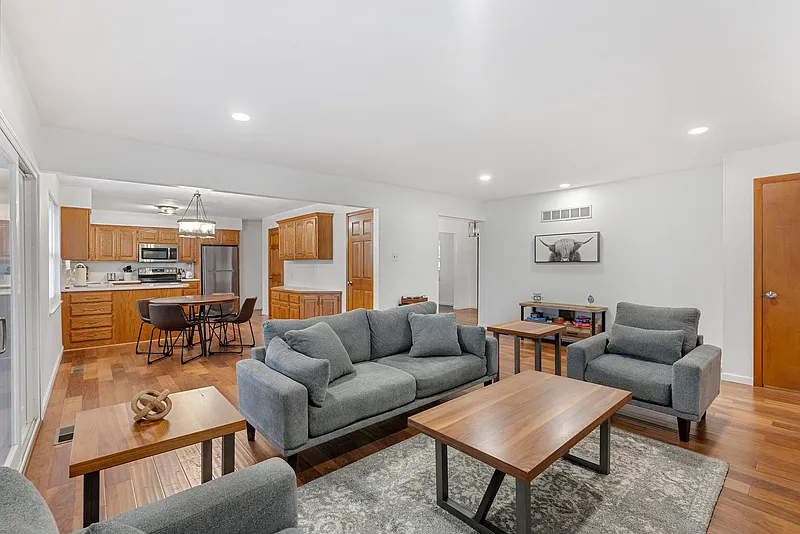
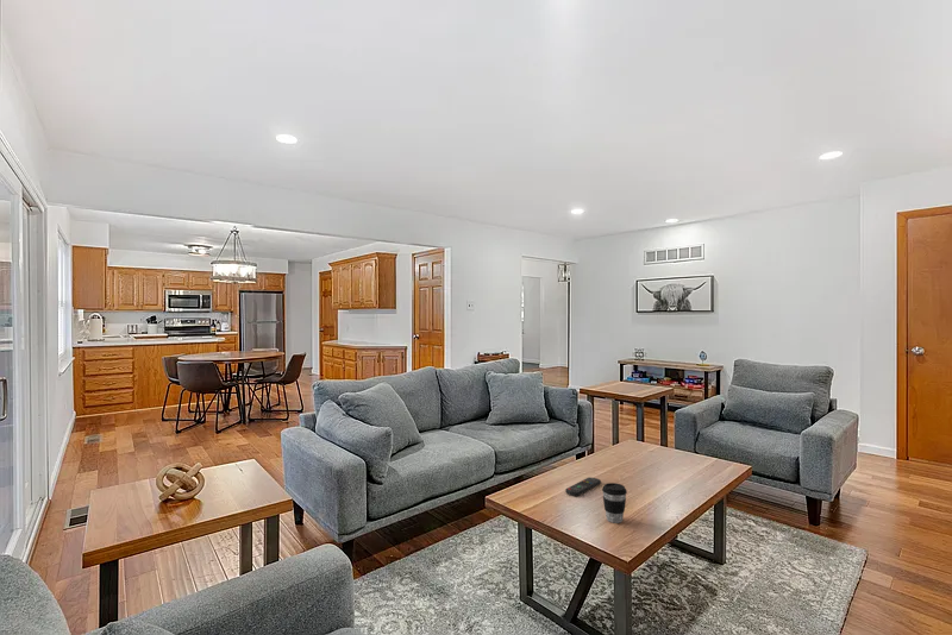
+ coffee cup (614, 503)
+ remote control (583, 485)
